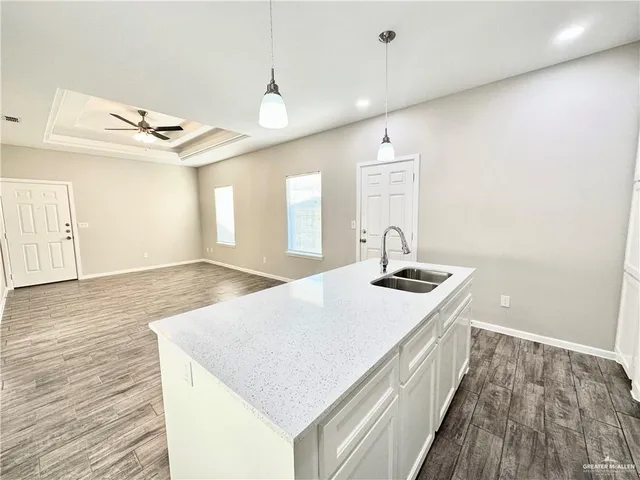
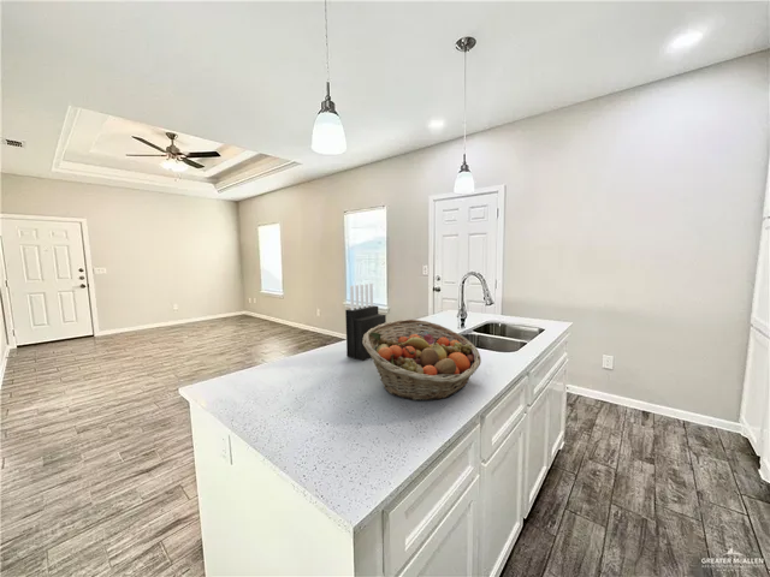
+ knife block (367, 320)
+ fruit basket (422, 355)
